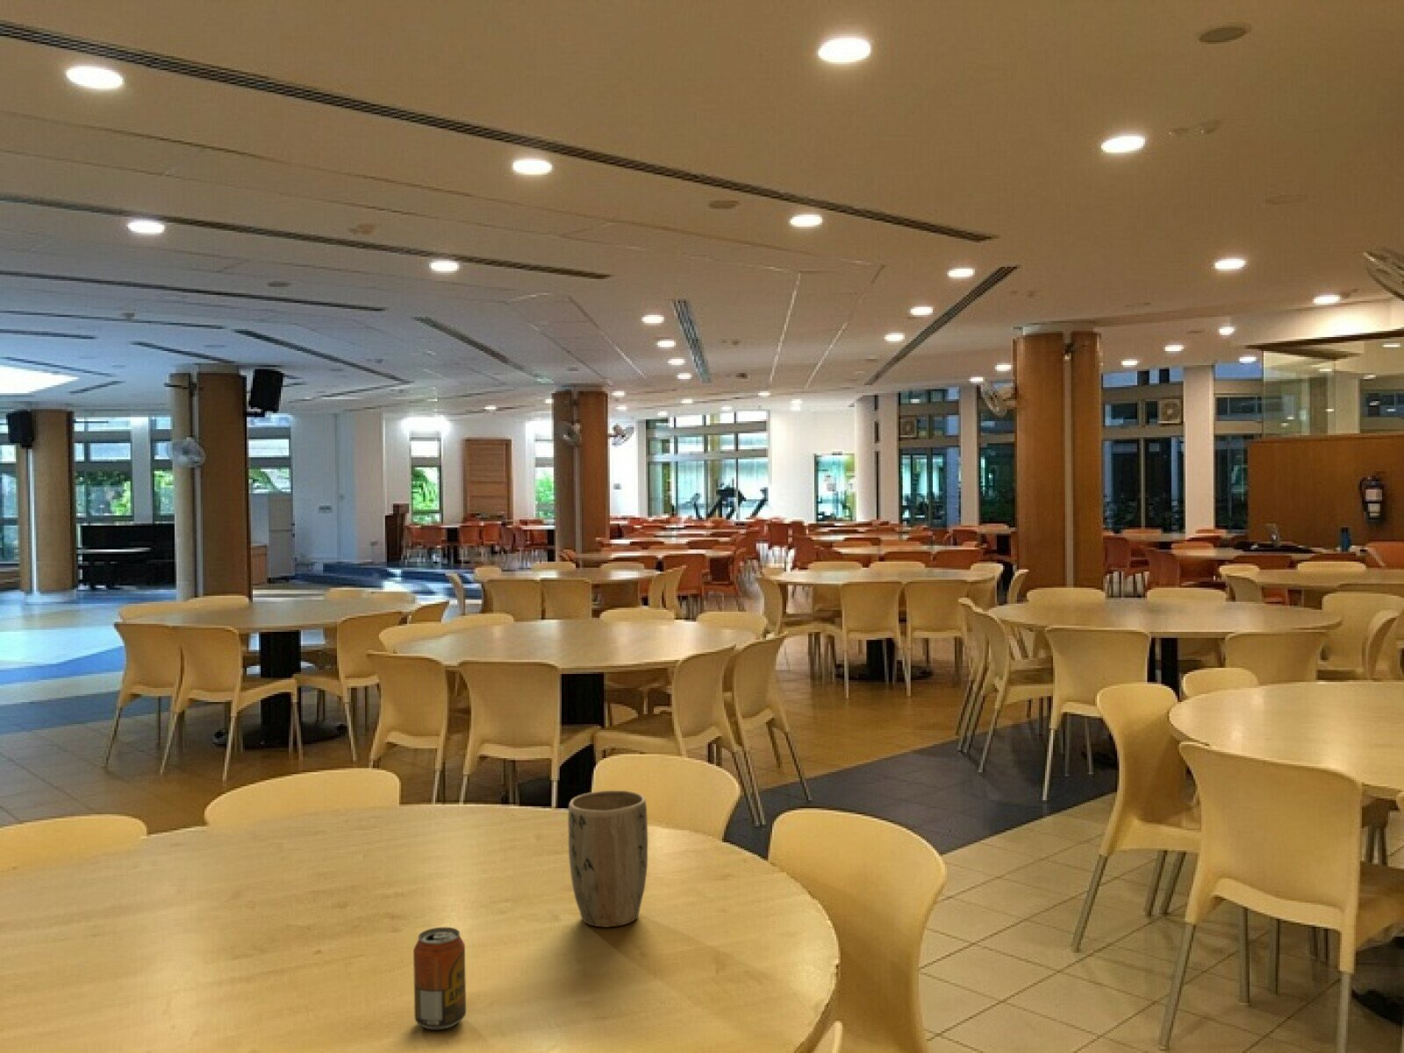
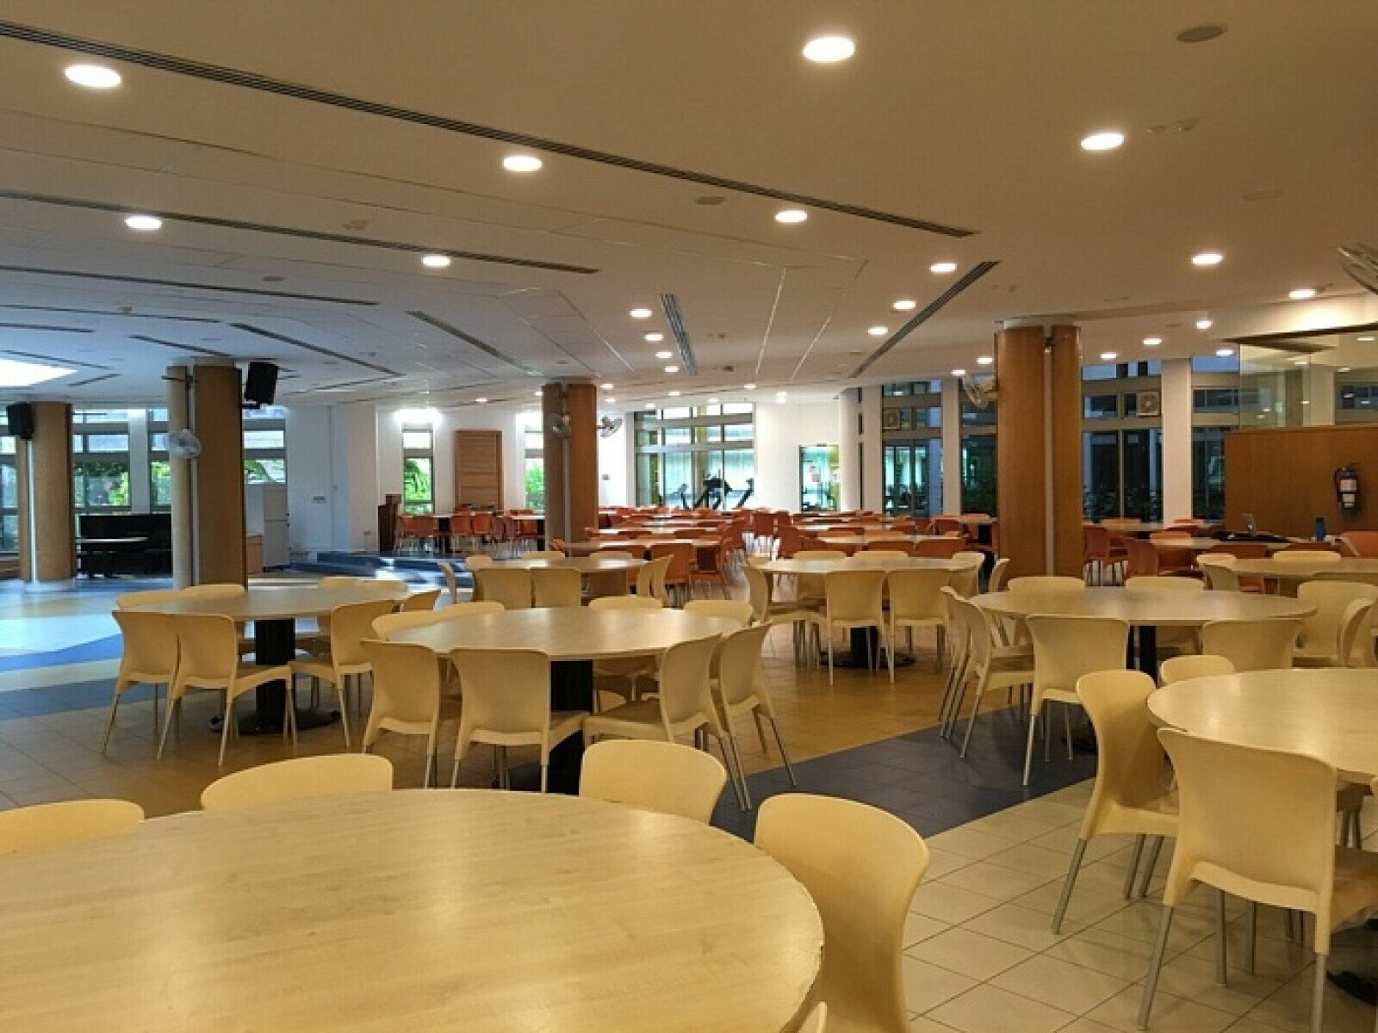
- beverage can (440, 978)
- plant pot (608, 858)
